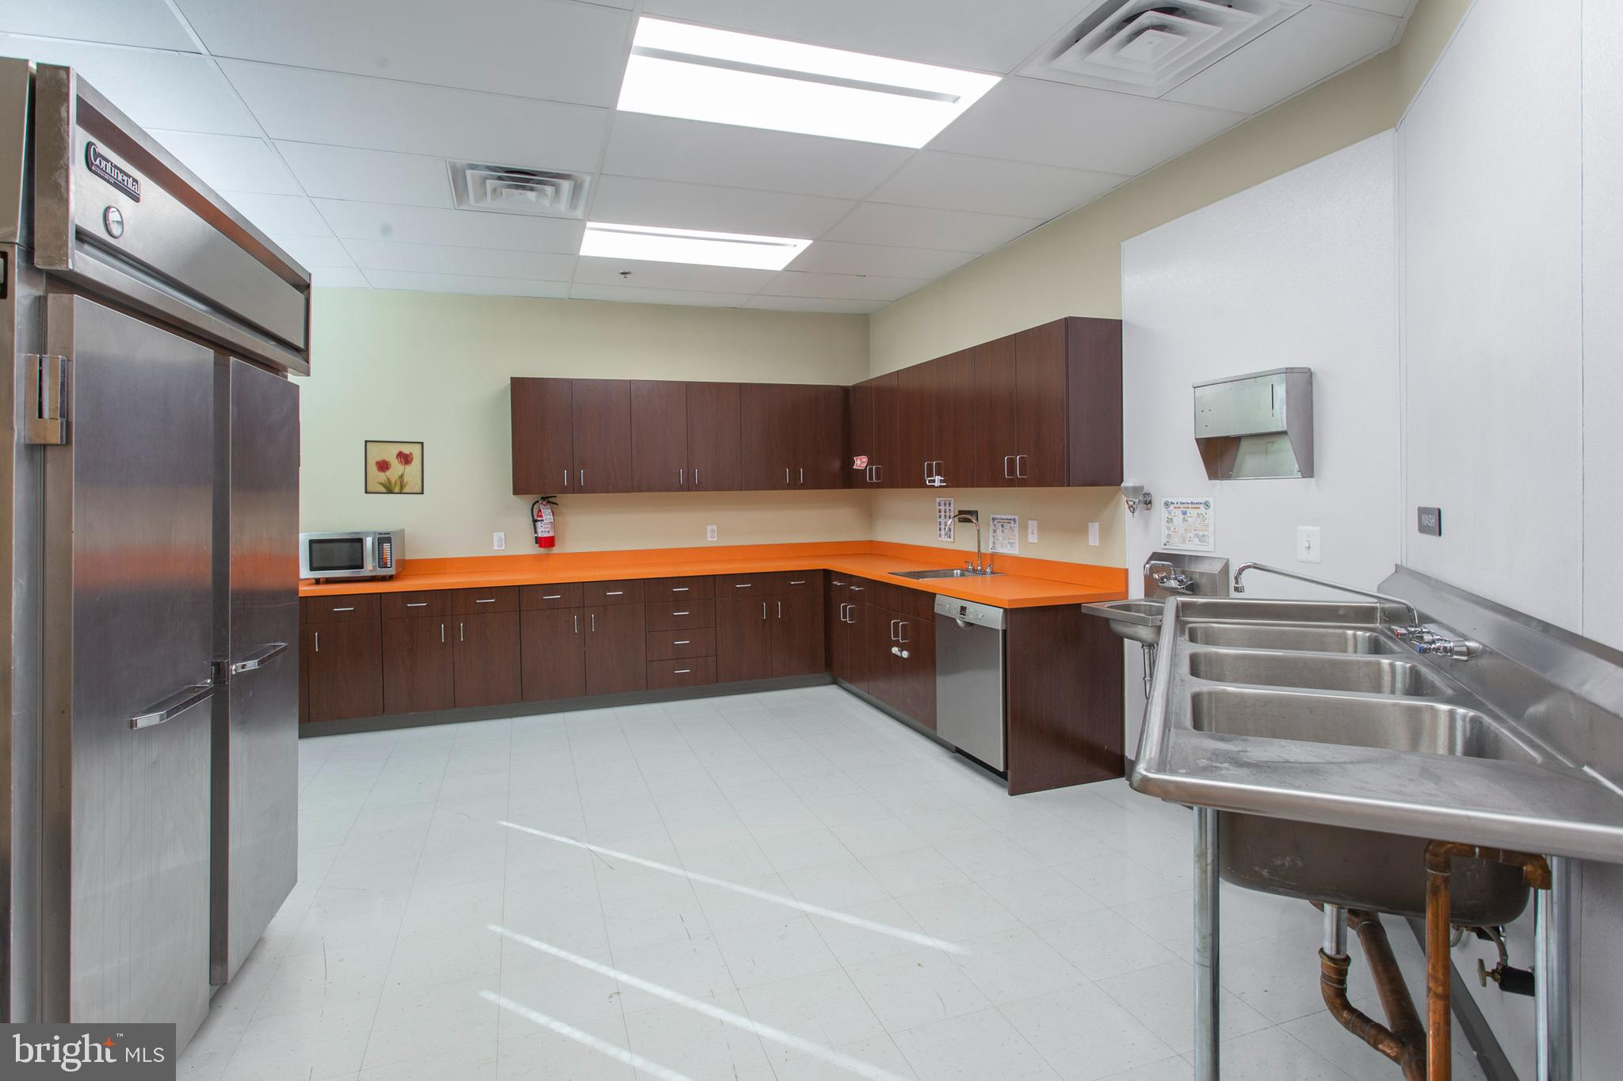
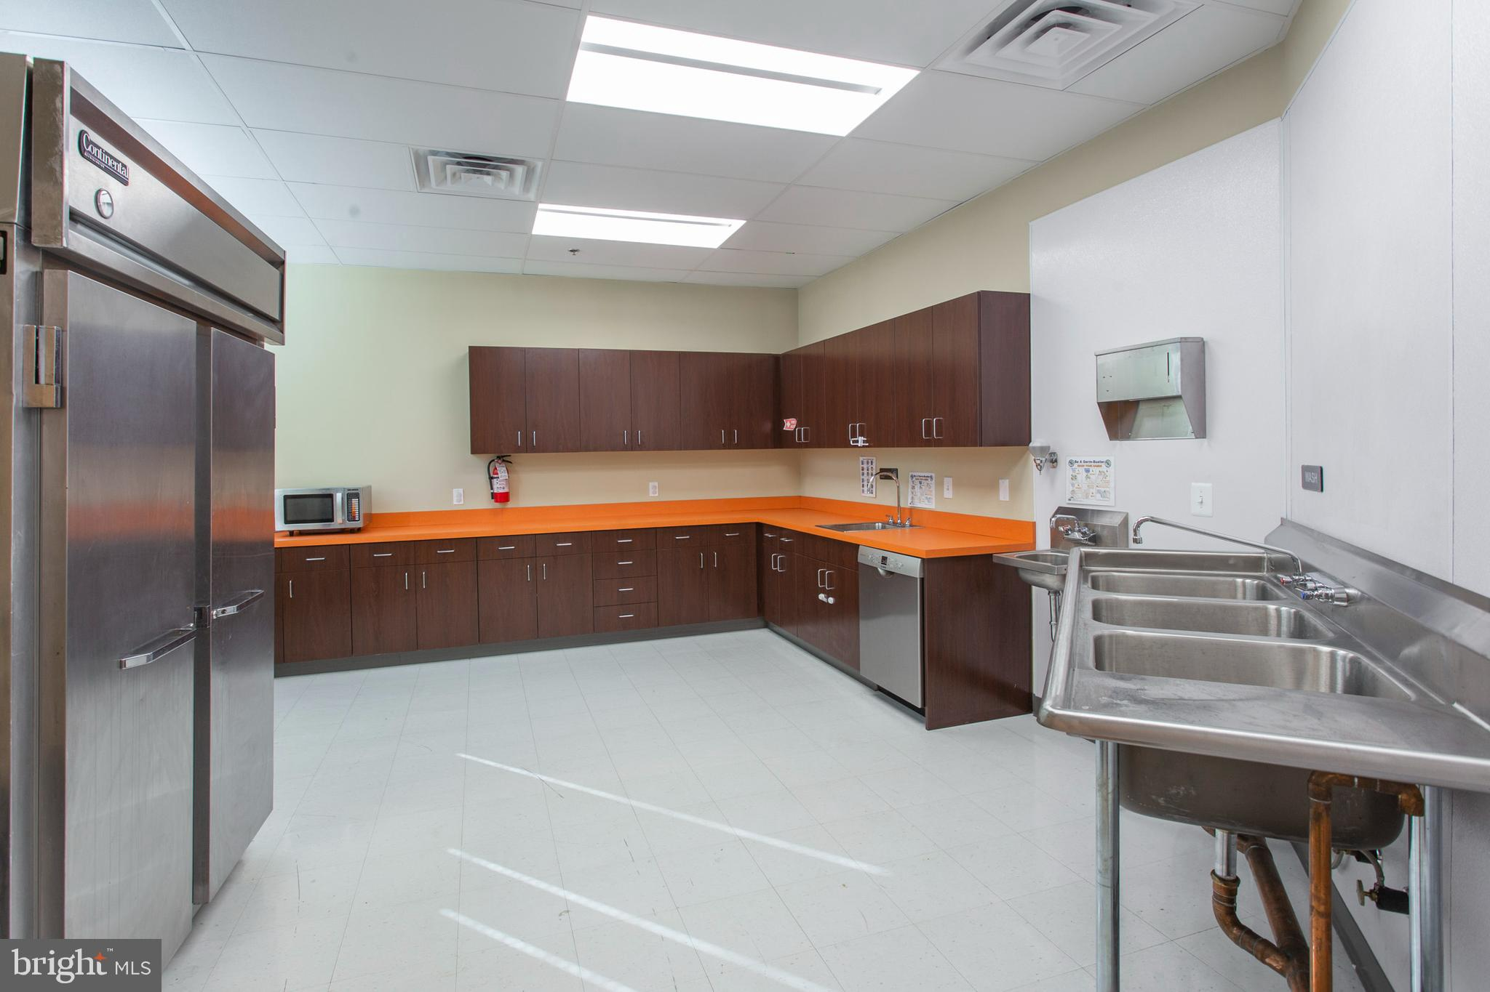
- wall art (395, 467)
